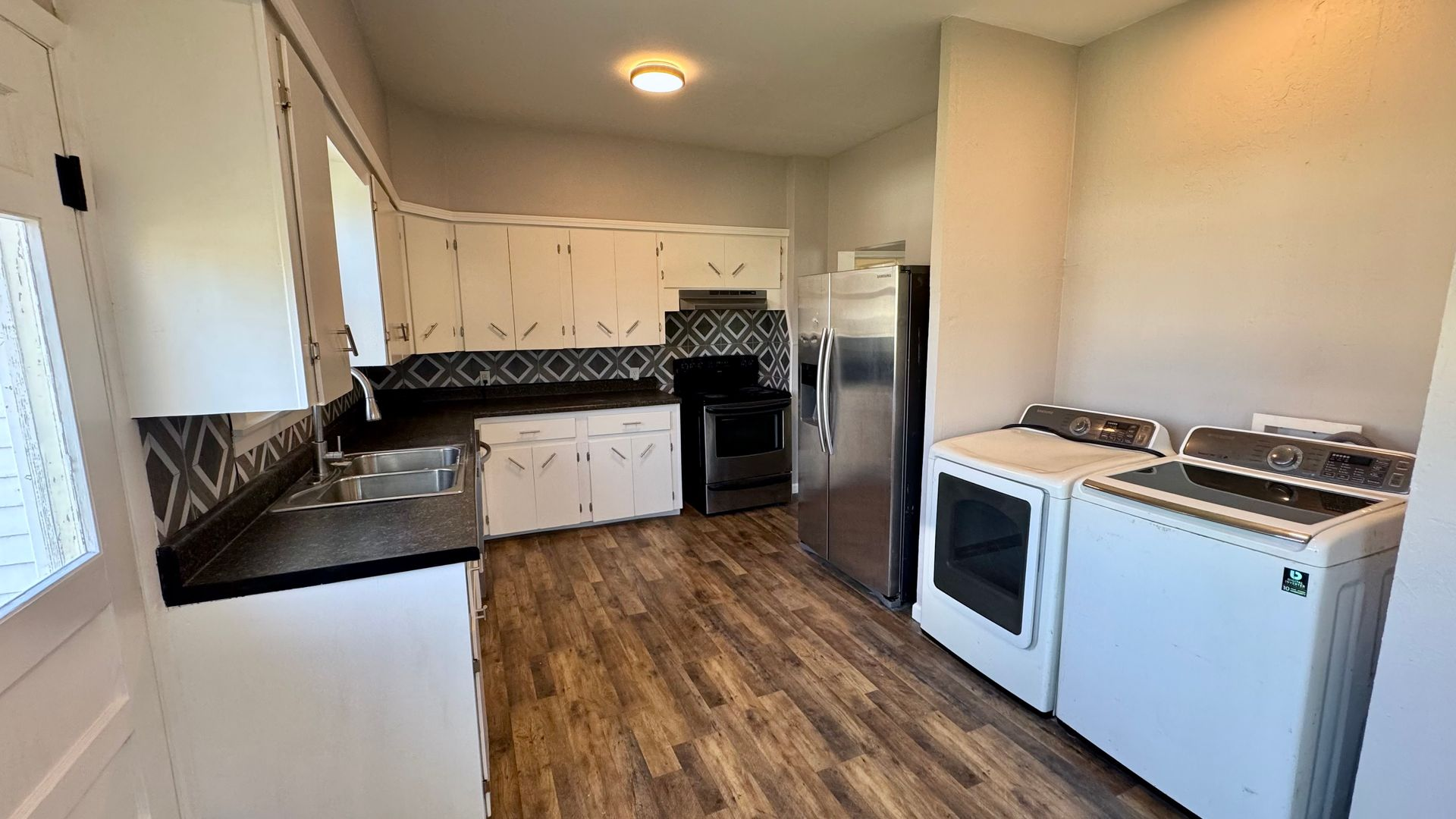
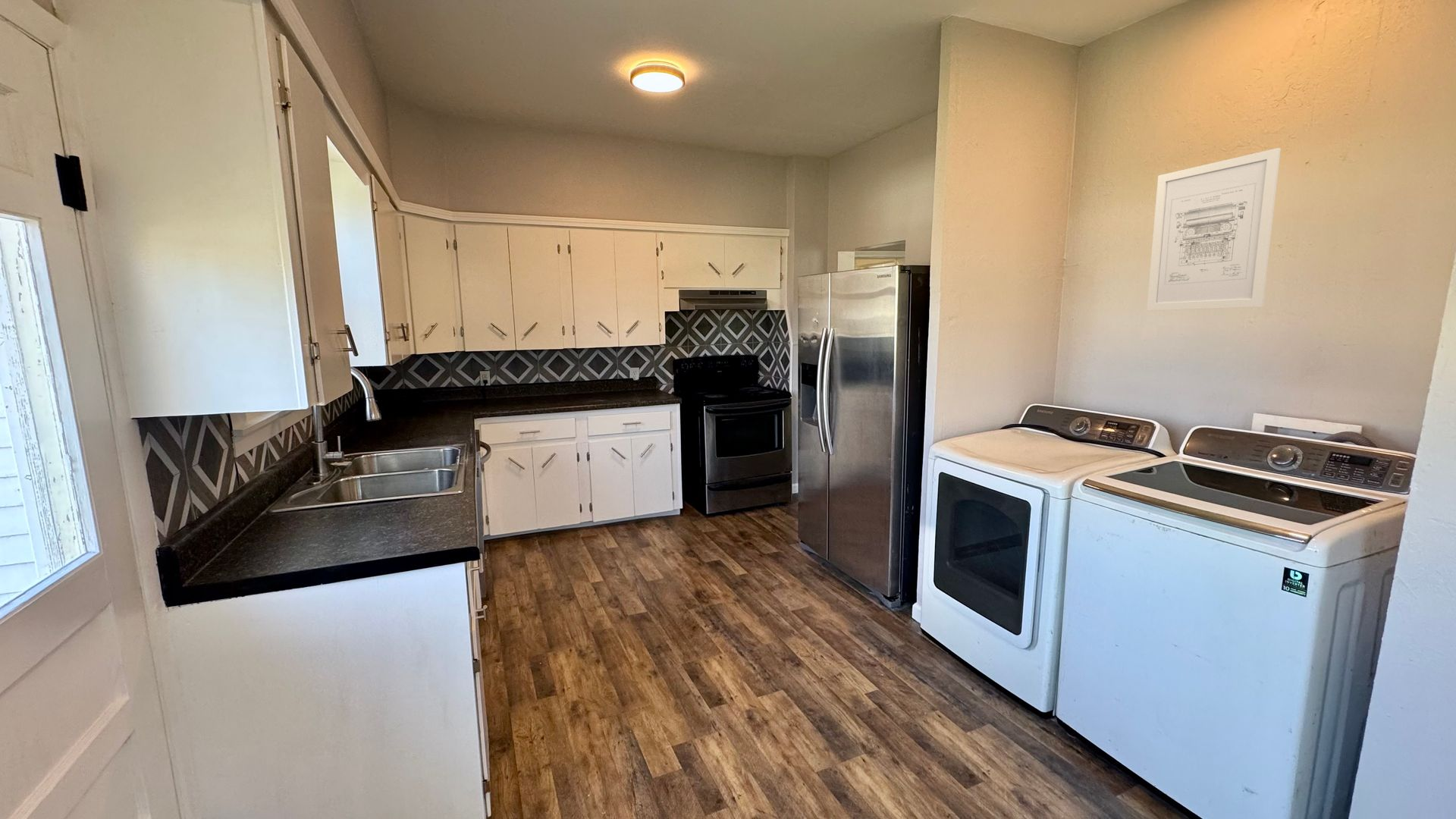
+ wall art (1207, 237)
